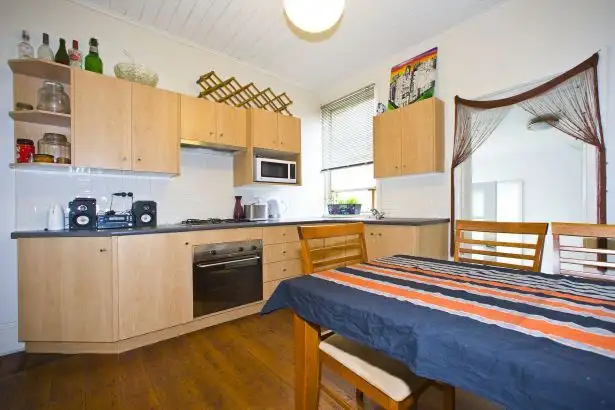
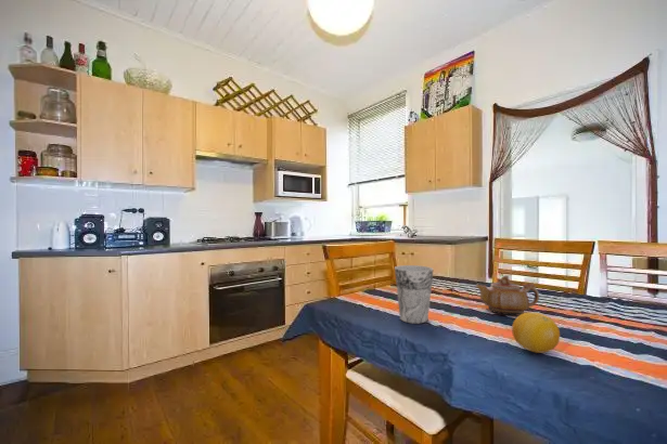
+ fruit (535, 331)
+ cup (413, 293)
+ teapot (506, 293)
